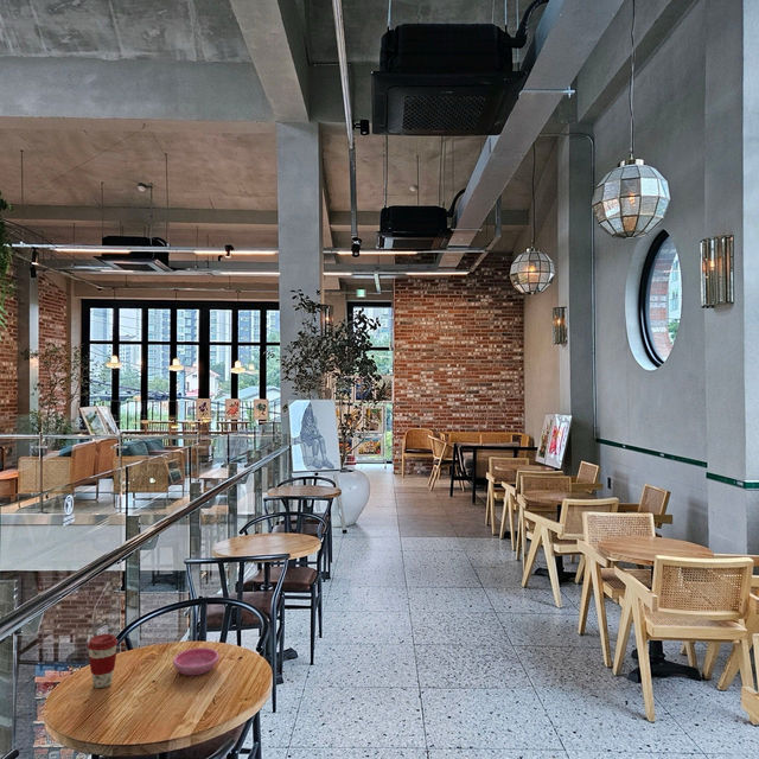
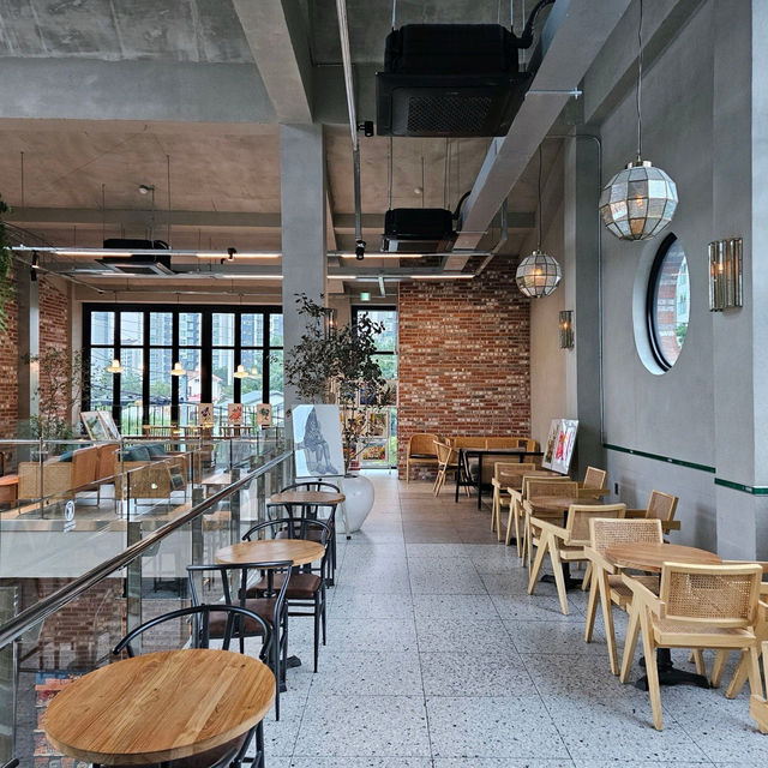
- saucer (196, 662)
- coffee cup (102, 661)
